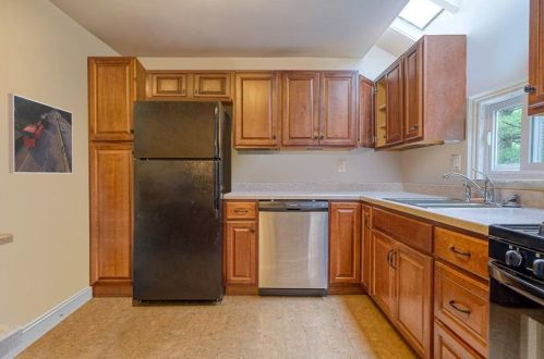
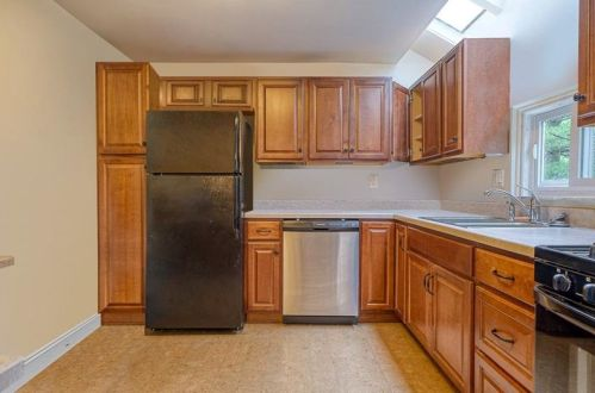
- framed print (44, 138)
